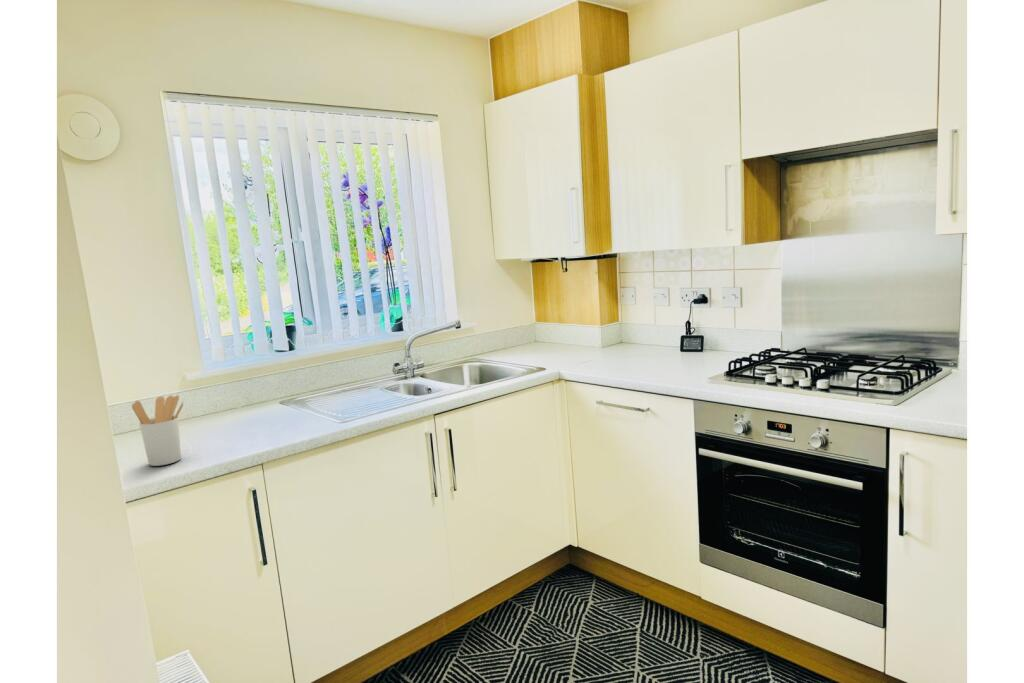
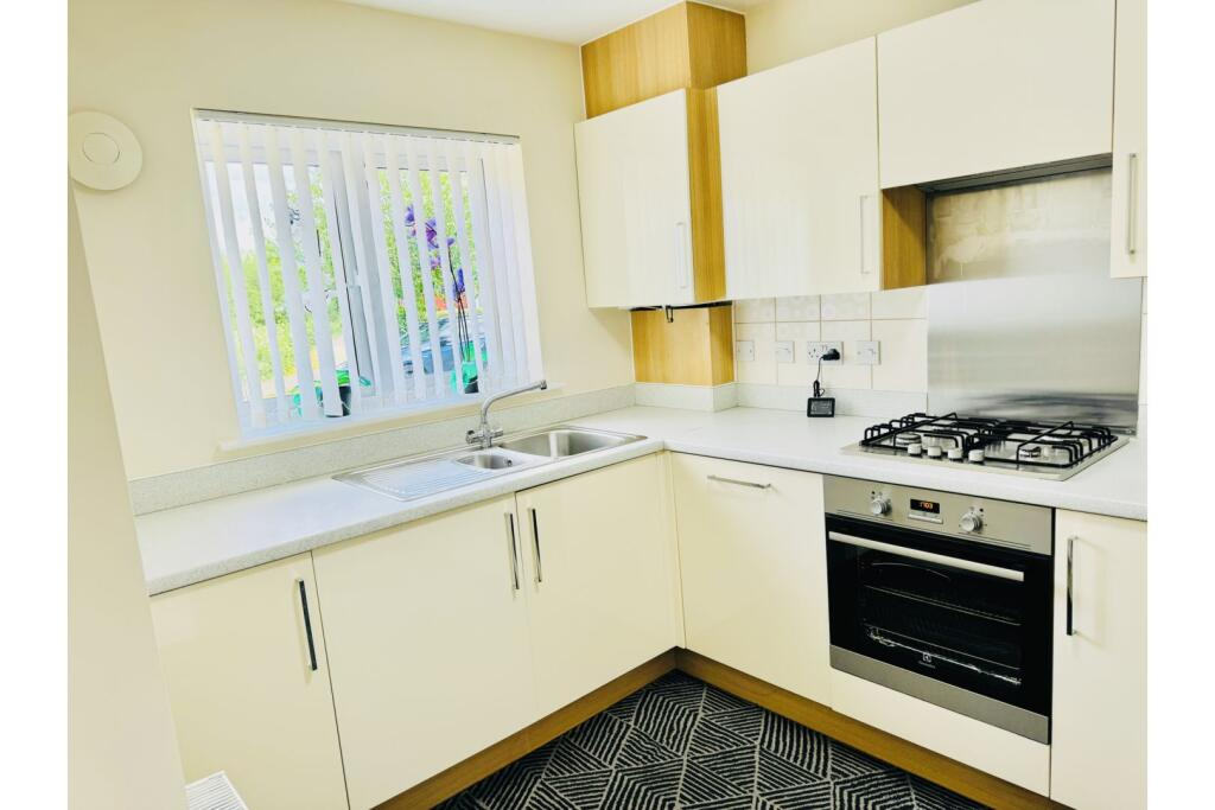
- utensil holder (163, 428)
